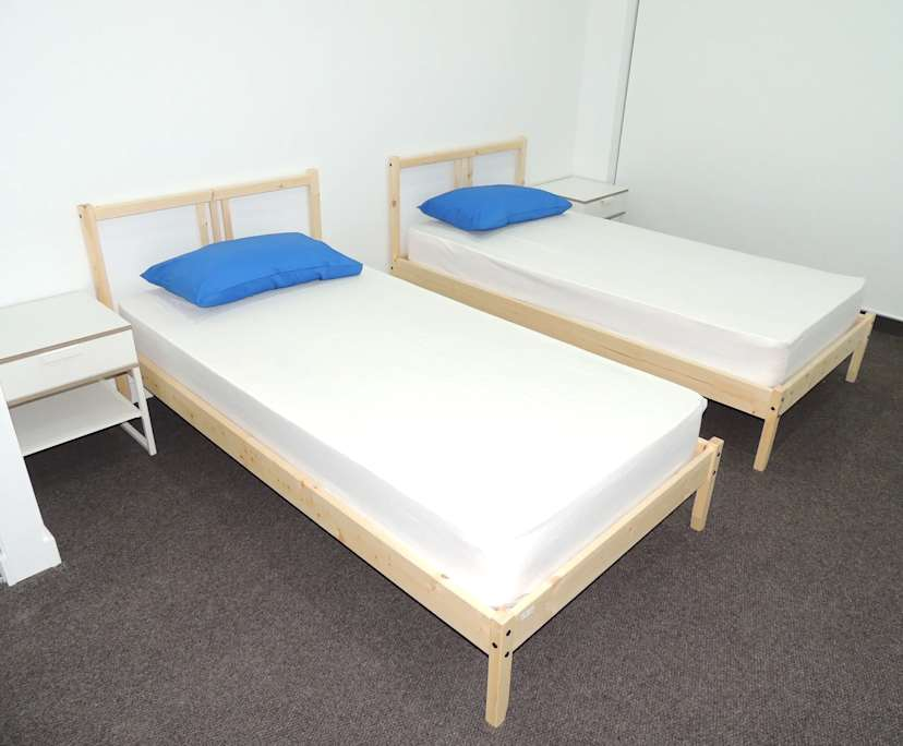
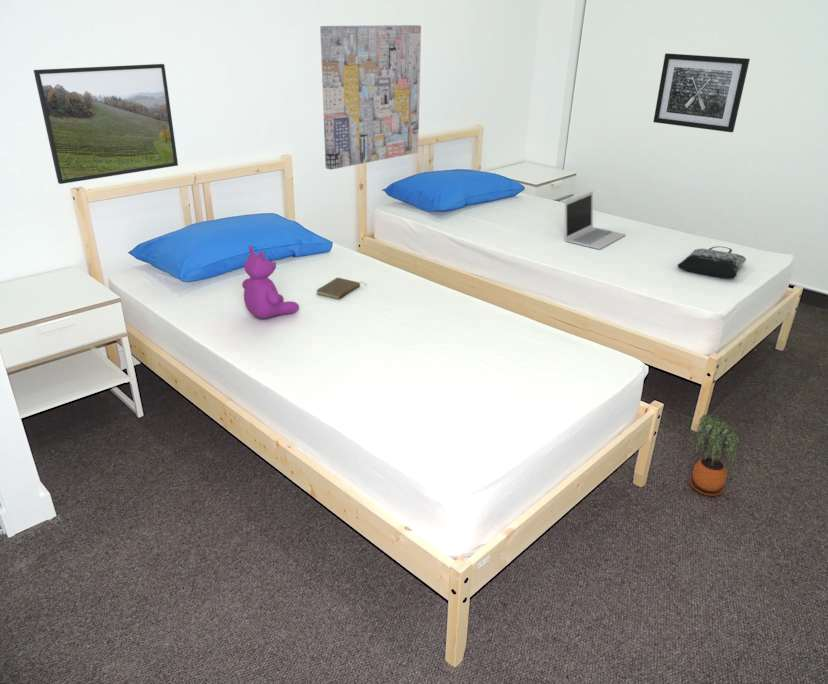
+ potted plant (712, 455)
+ tote bag (715, 258)
+ stuffed bear (268, 280)
+ wall art (374, 95)
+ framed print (112, 122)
+ laptop (592, 219)
+ wall art (698, 92)
+ book (342, 289)
